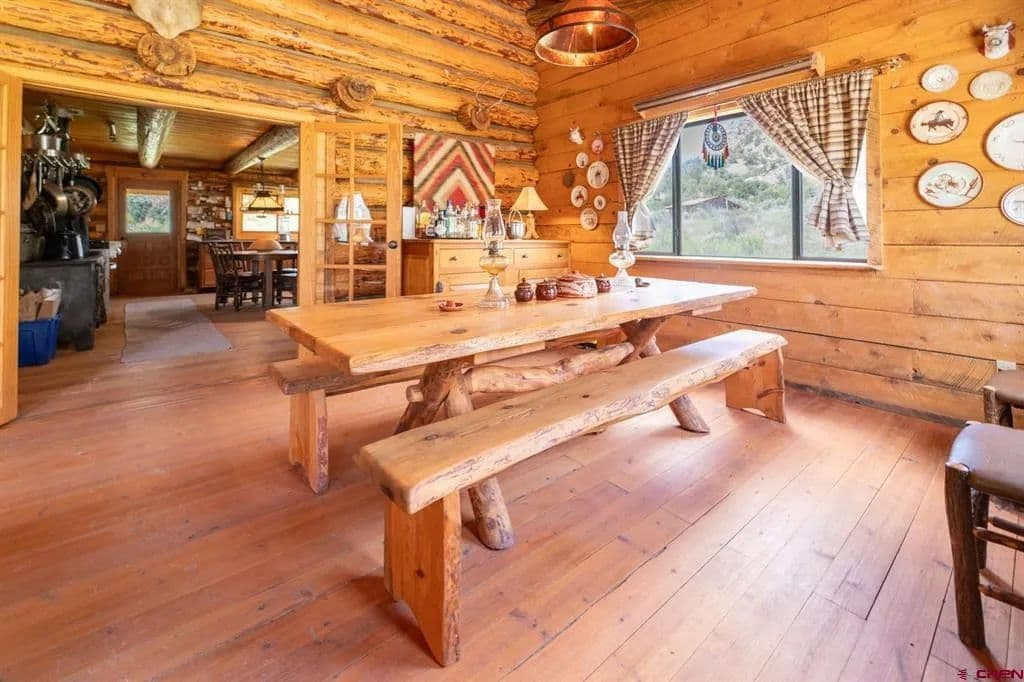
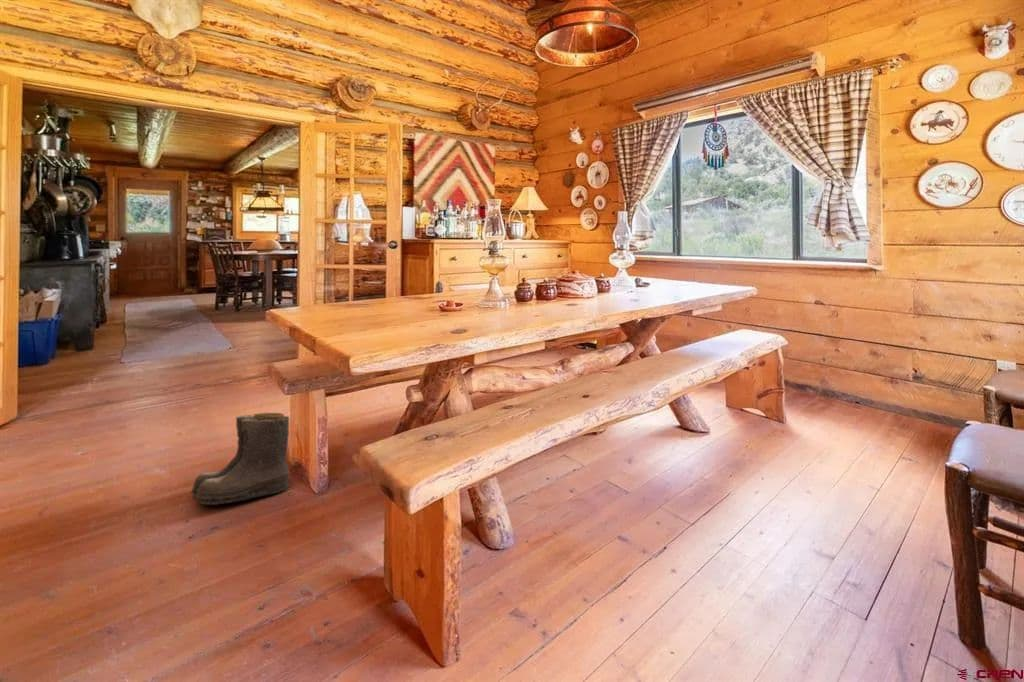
+ boots (241, 454)
